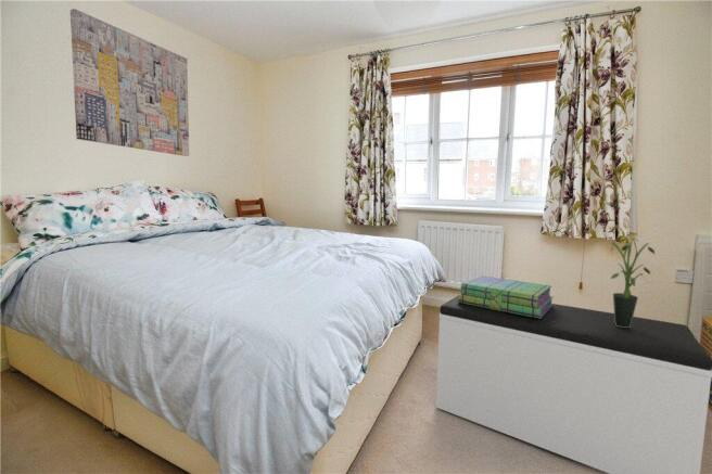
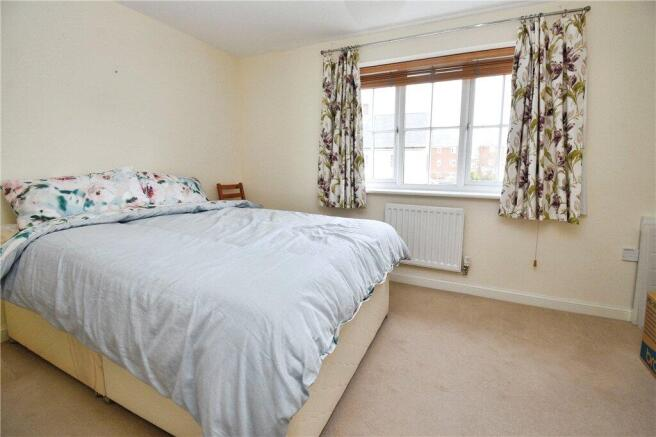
- bench (551, 369)
- potted plant (631, 281)
- stack of books (505, 294)
- wall art (138, 93)
